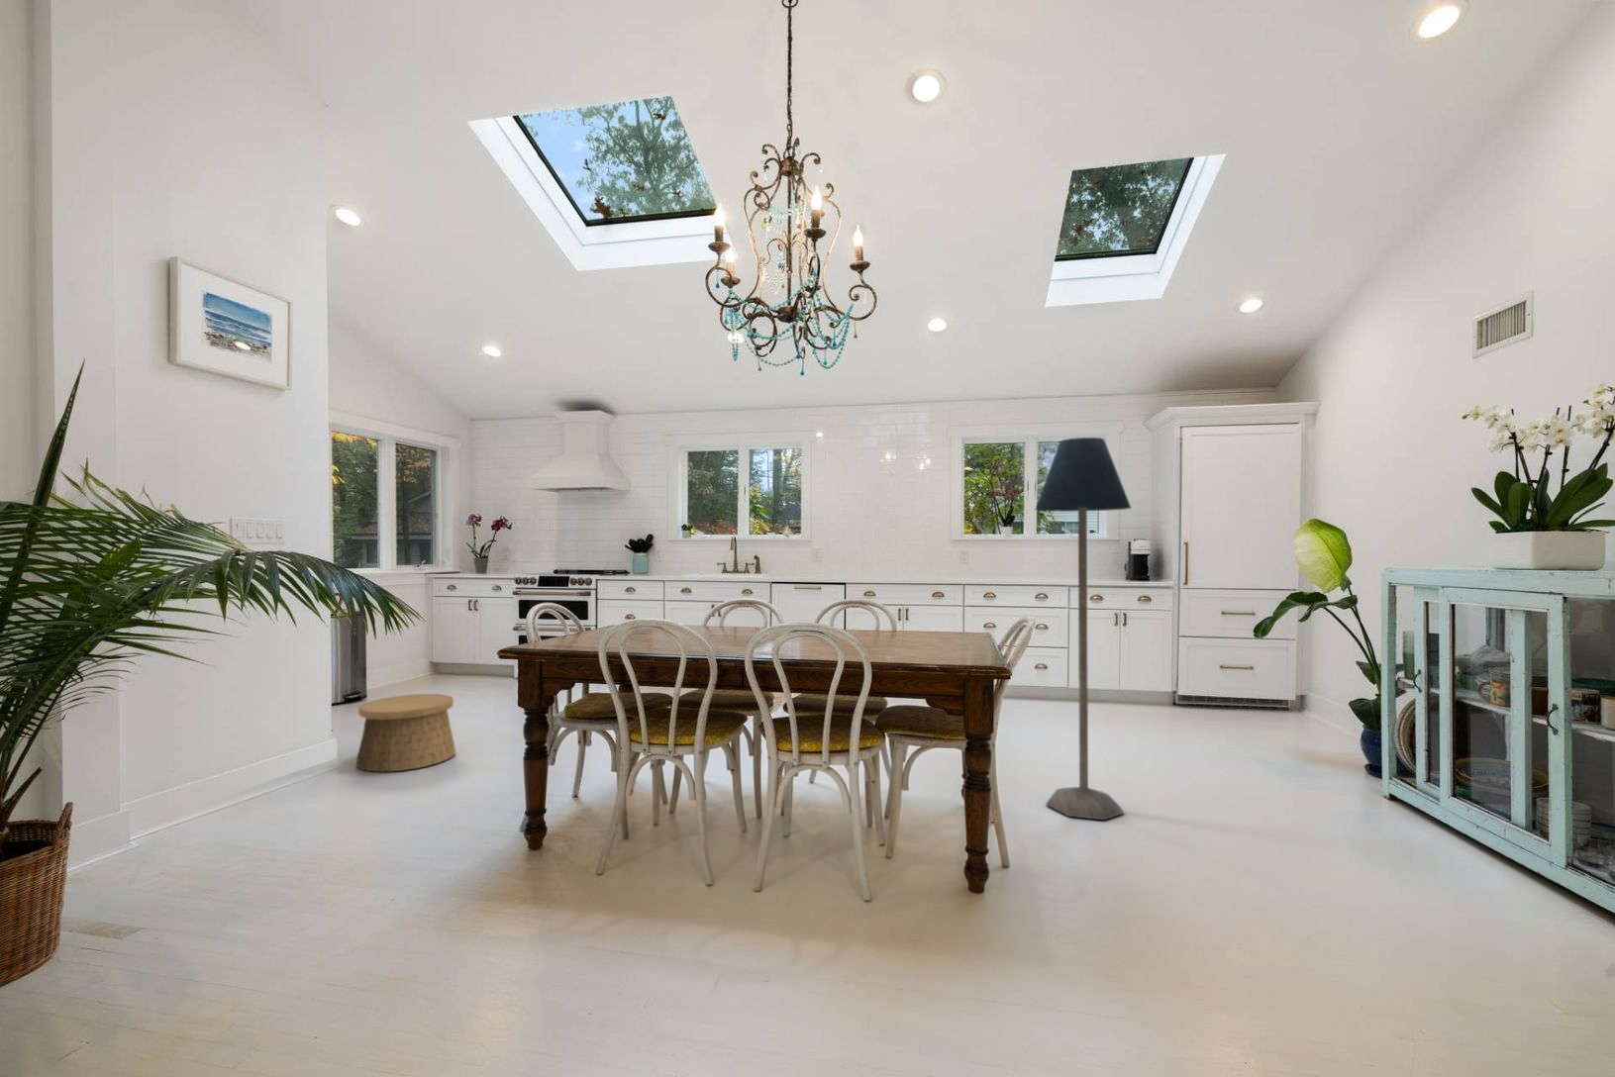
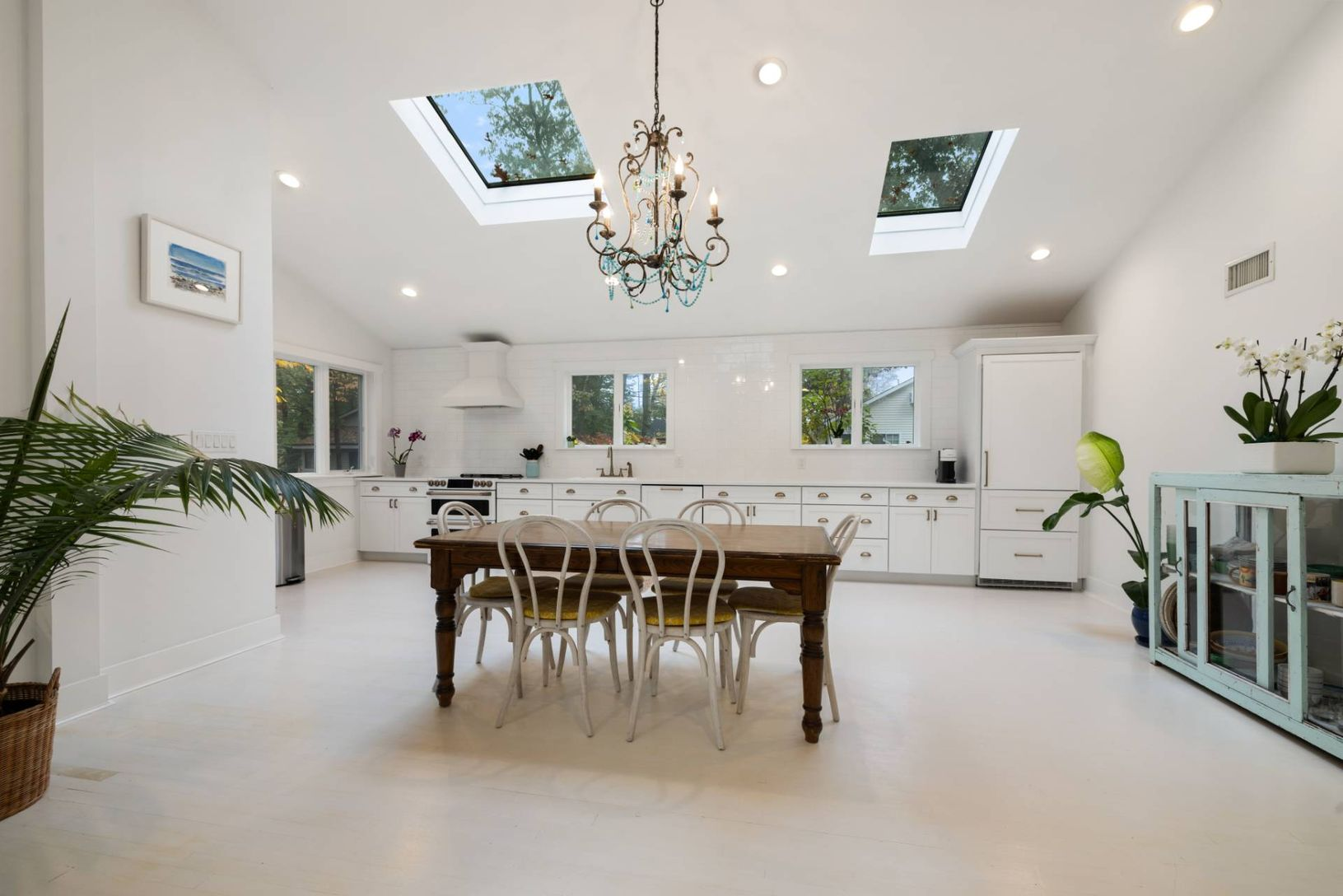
- basket (406, 730)
- floor lamp (1082, 621)
